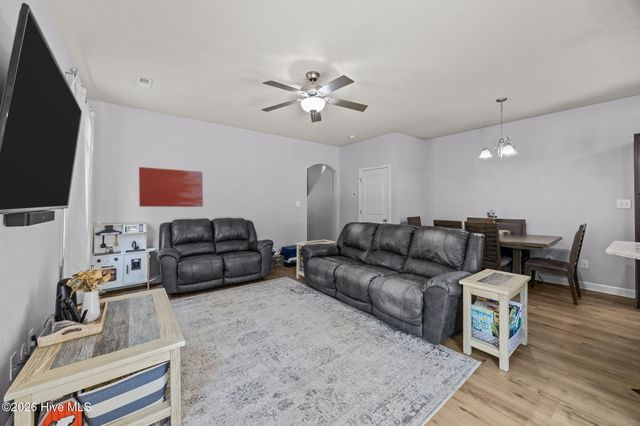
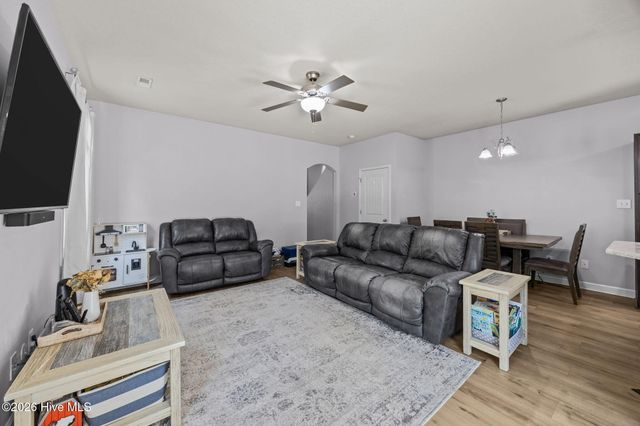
- wall art (172, 188)
